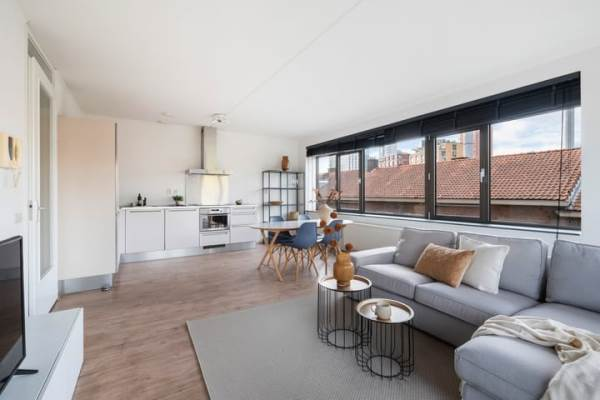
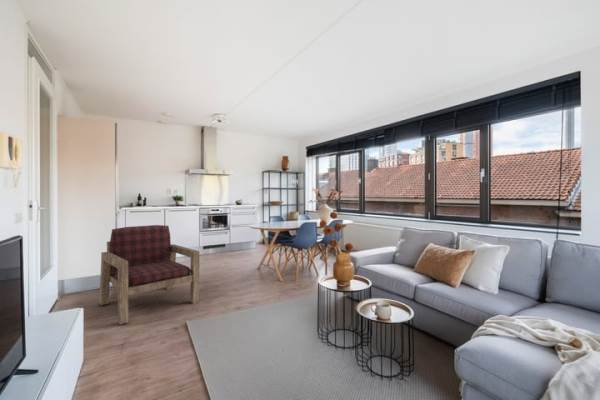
+ armchair (149, 265)
